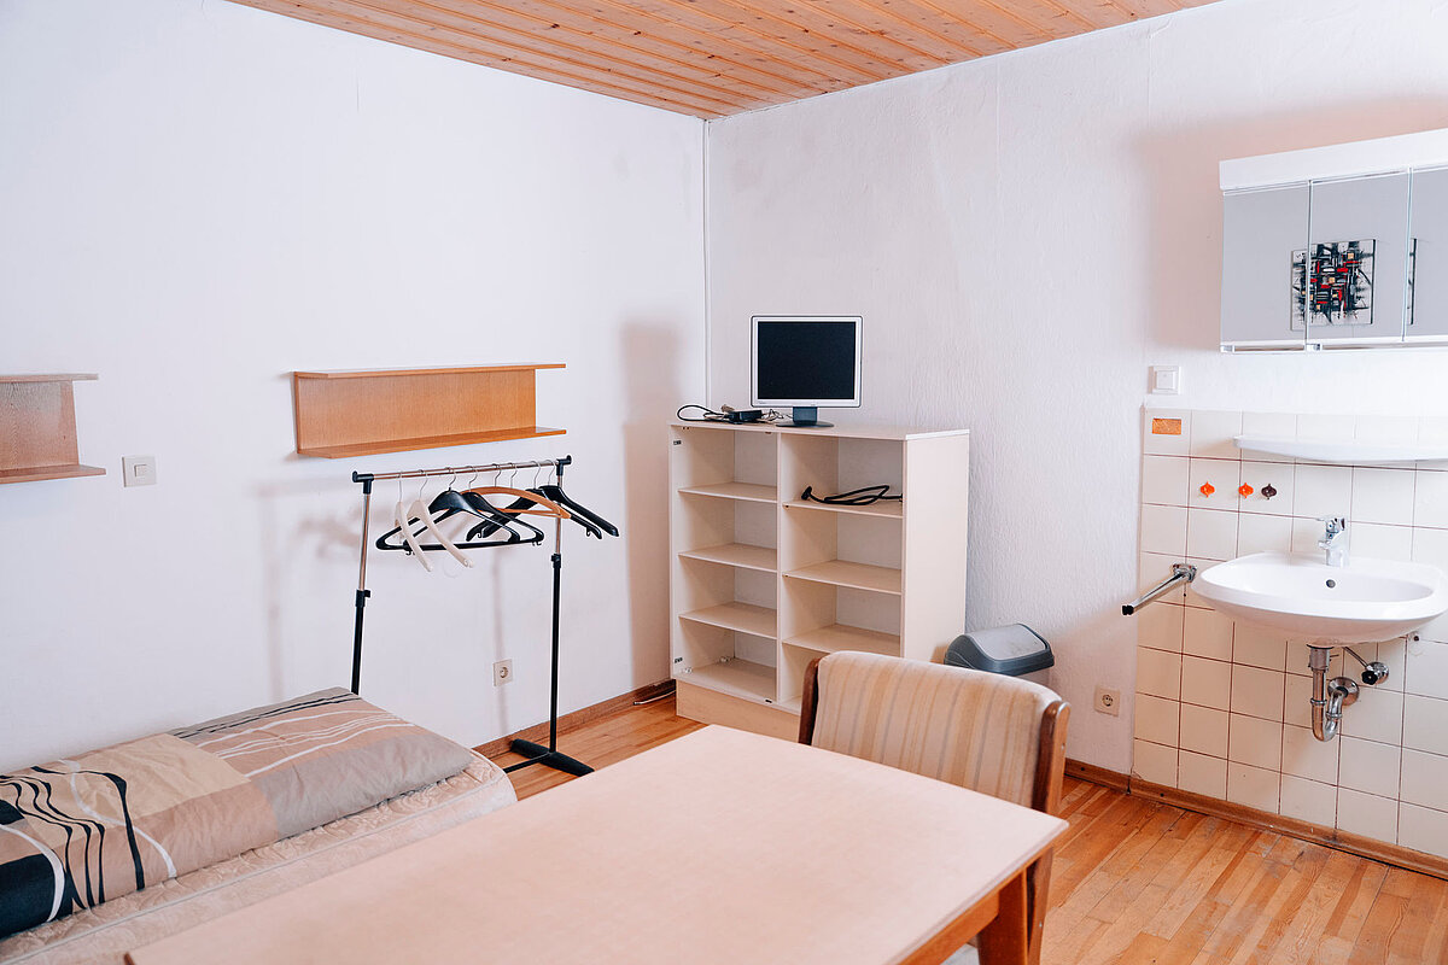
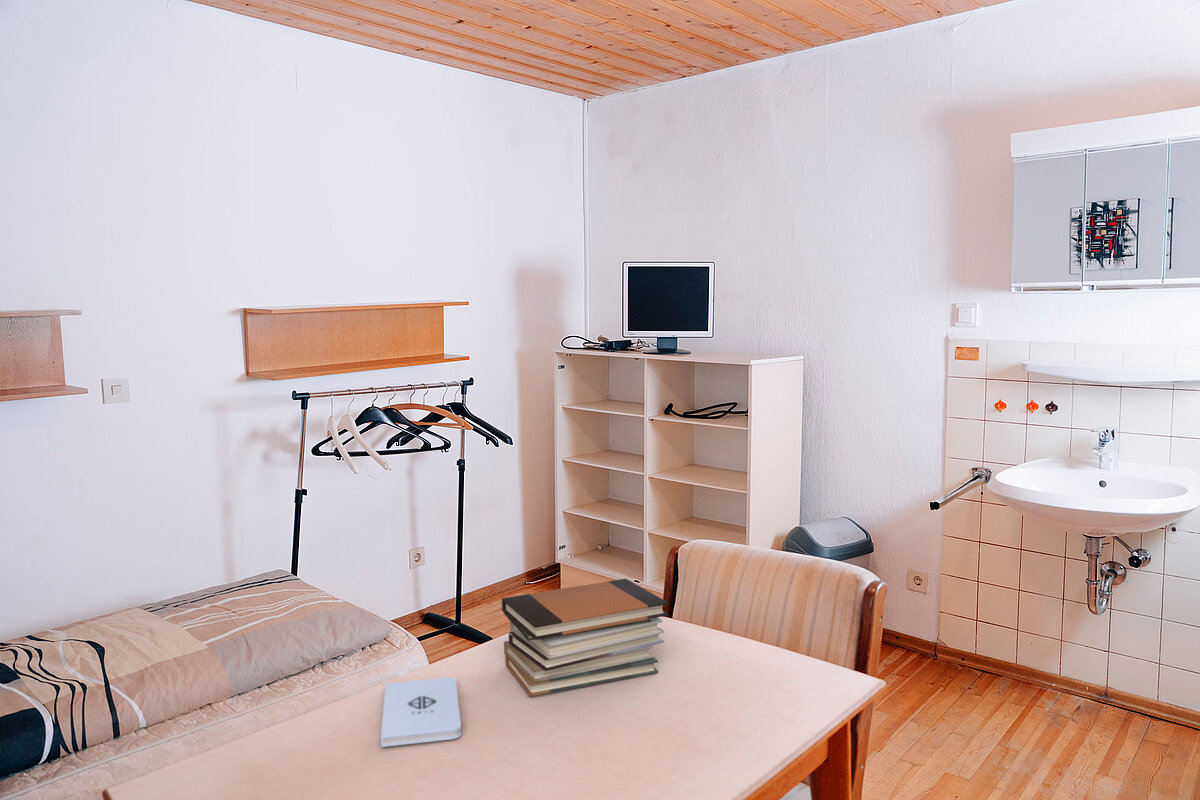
+ notepad (421, 709)
+ book stack (584, 634)
